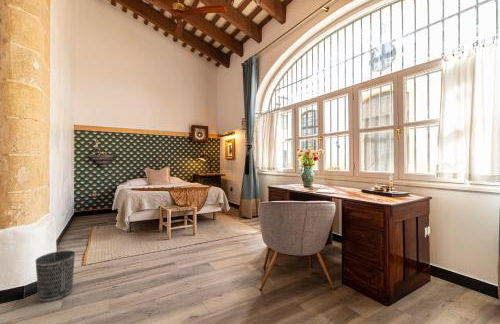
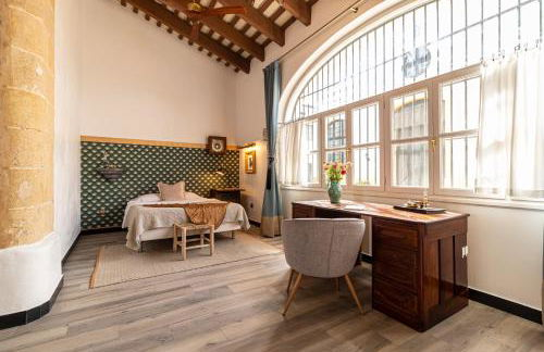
- wastebasket (56, 275)
